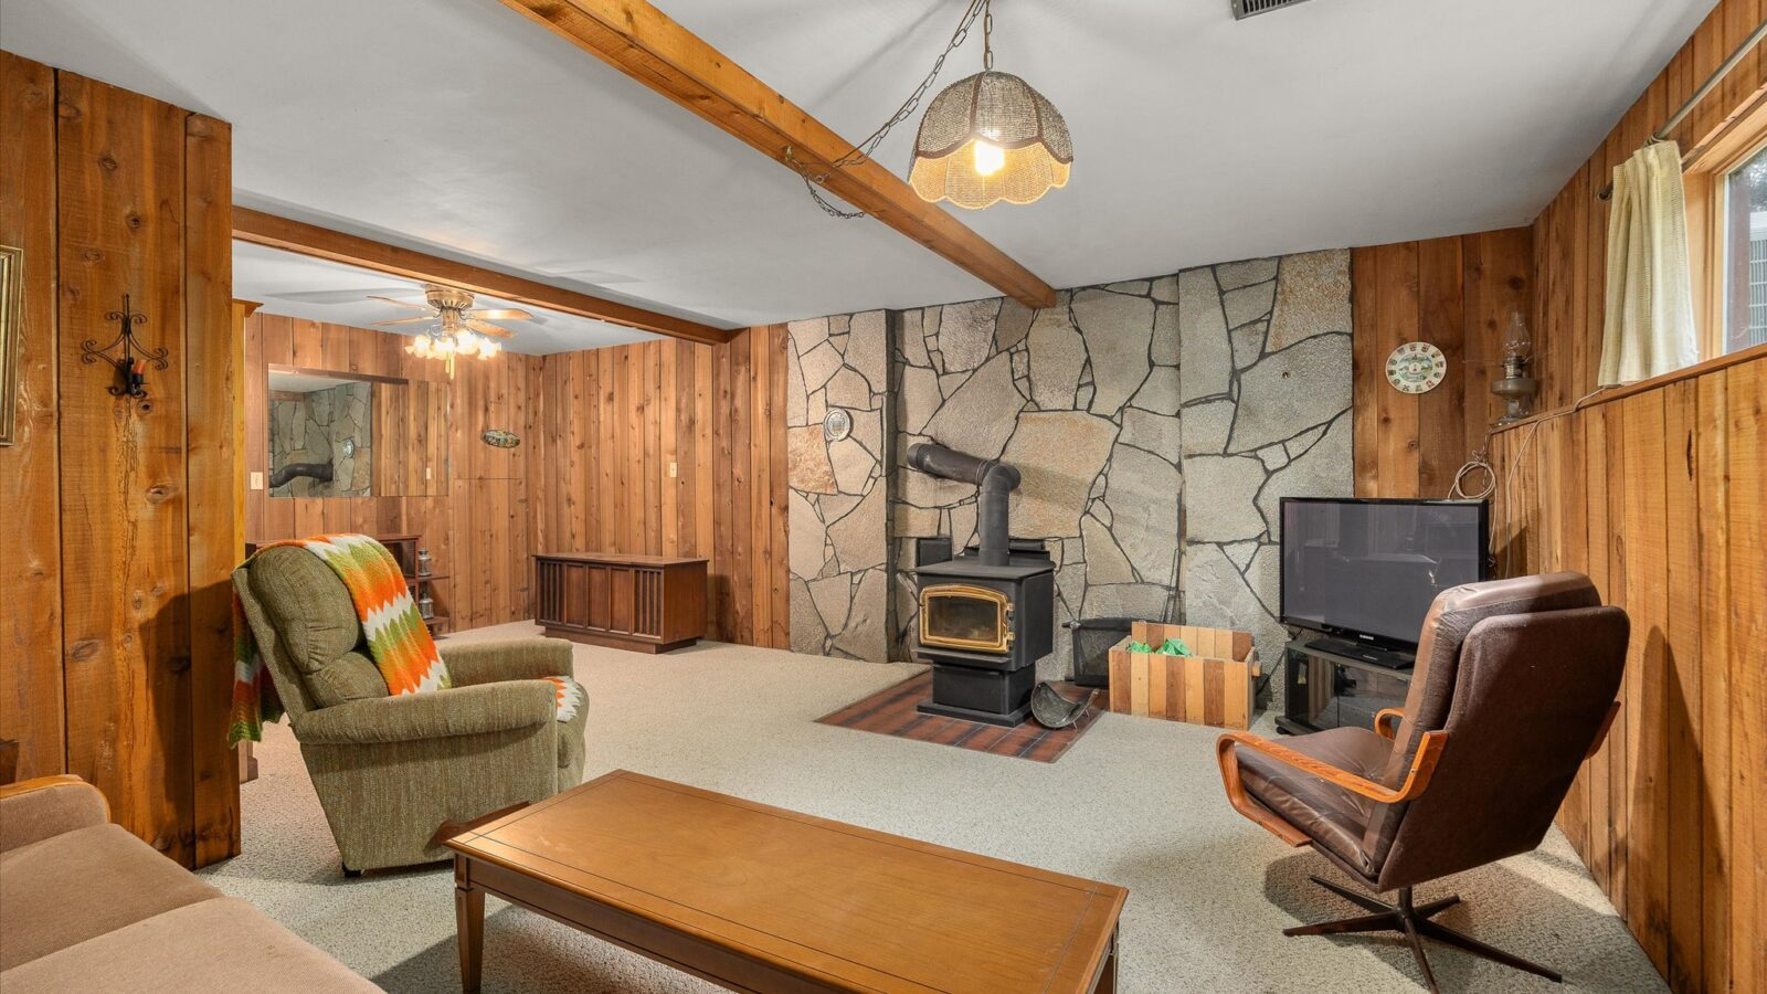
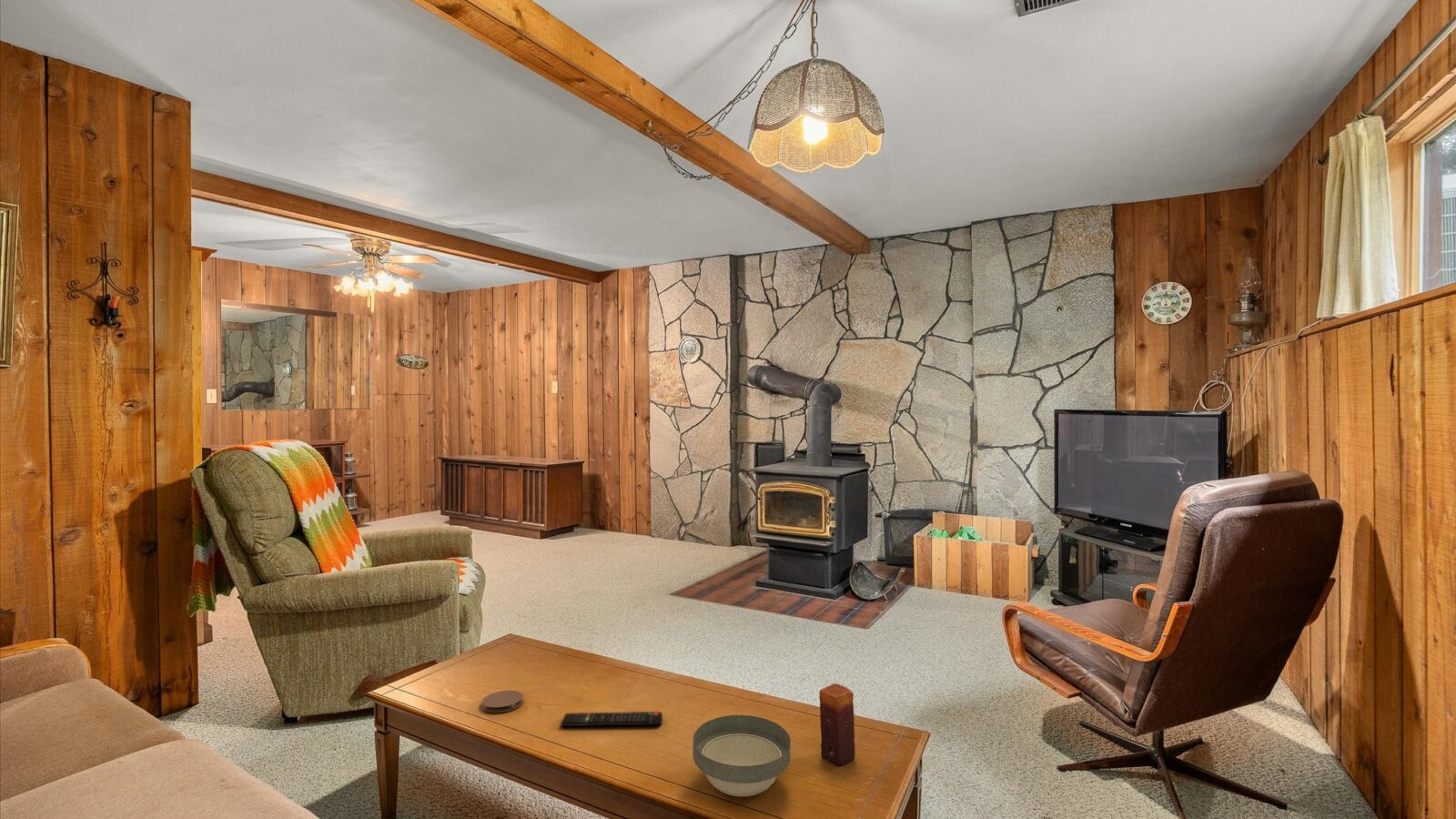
+ bowl (742, 761)
+ remote control (612, 720)
+ coaster (502, 701)
+ candle (837, 723)
